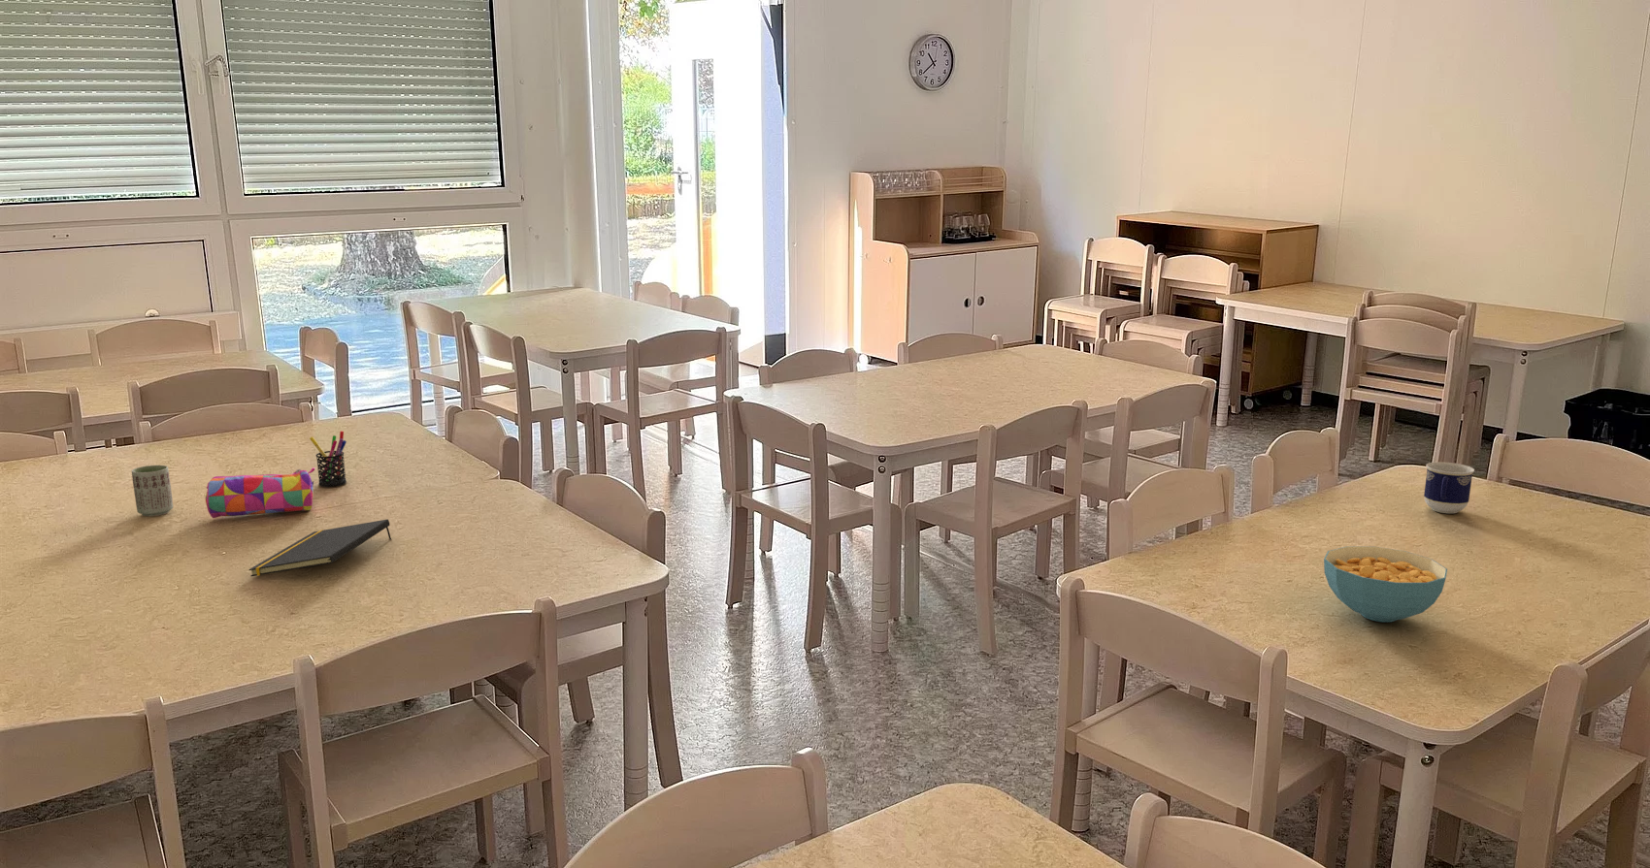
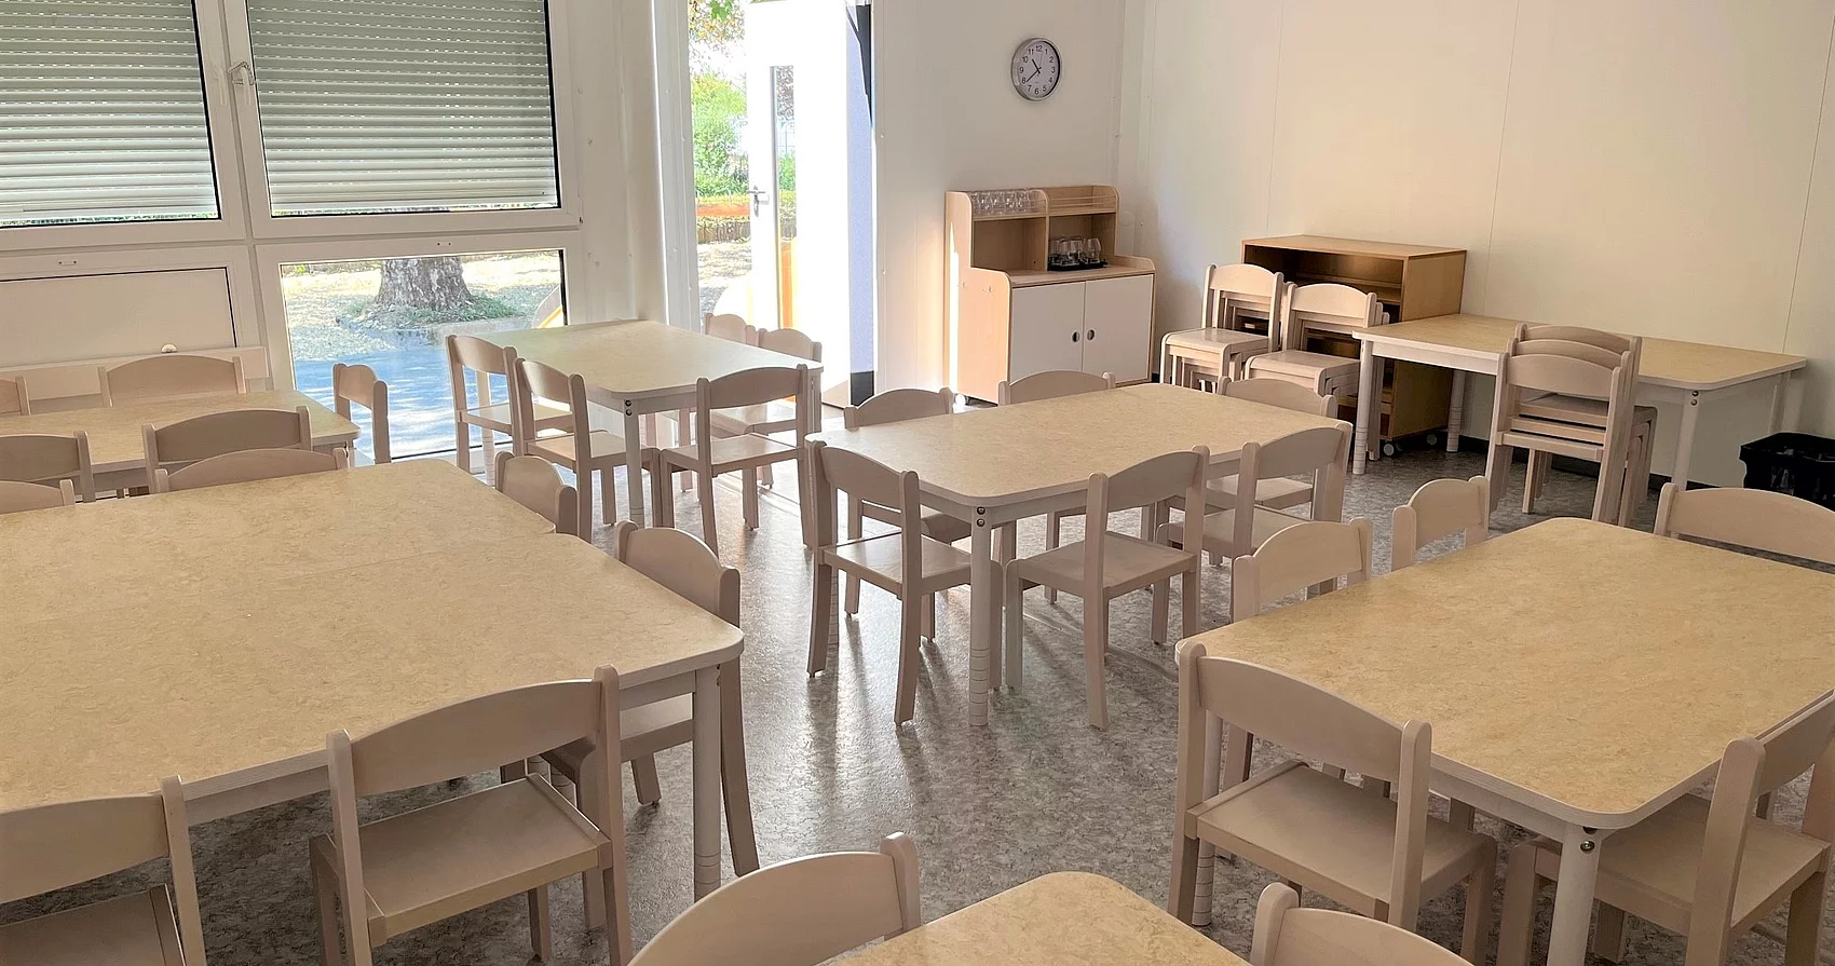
- notepad (322, 546)
- cup (1446, 490)
- pencil case (262, 493)
- pen holder (332, 457)
- cup (153, 491)
- cereal bowl (1382, 590)
